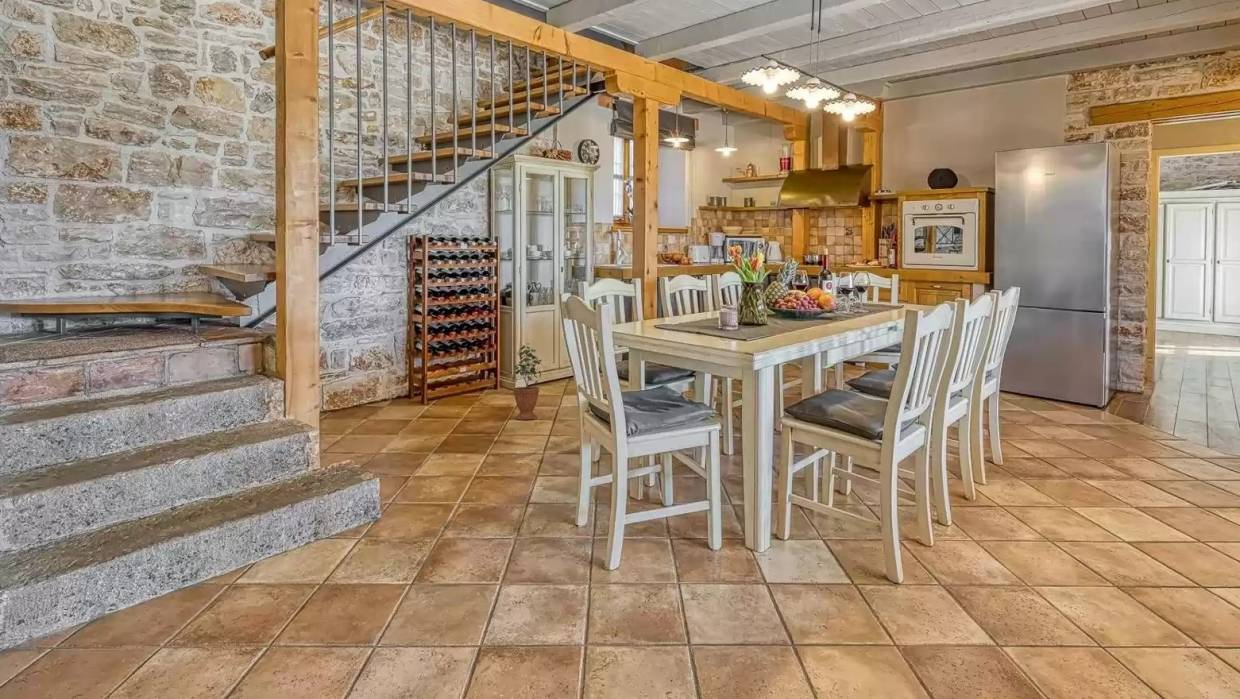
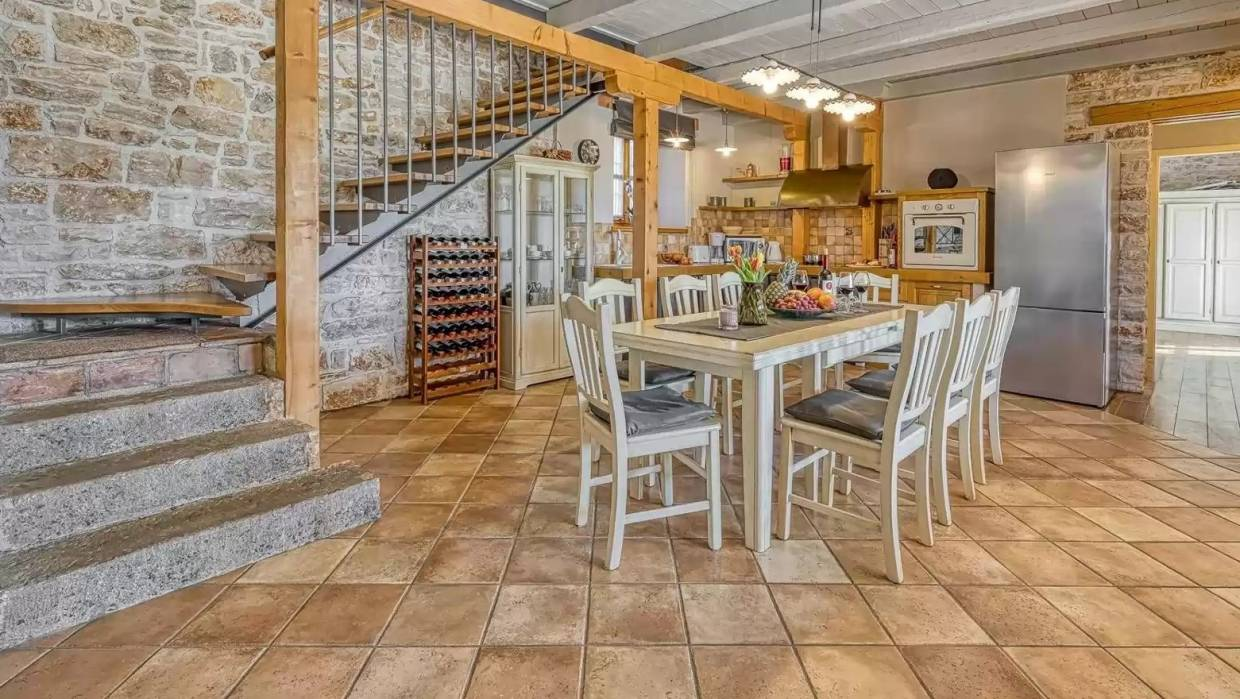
- potted plant (529, 380)
